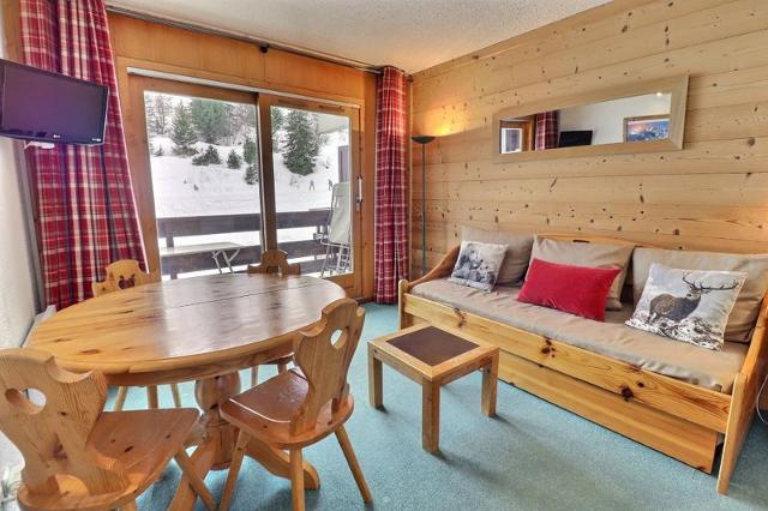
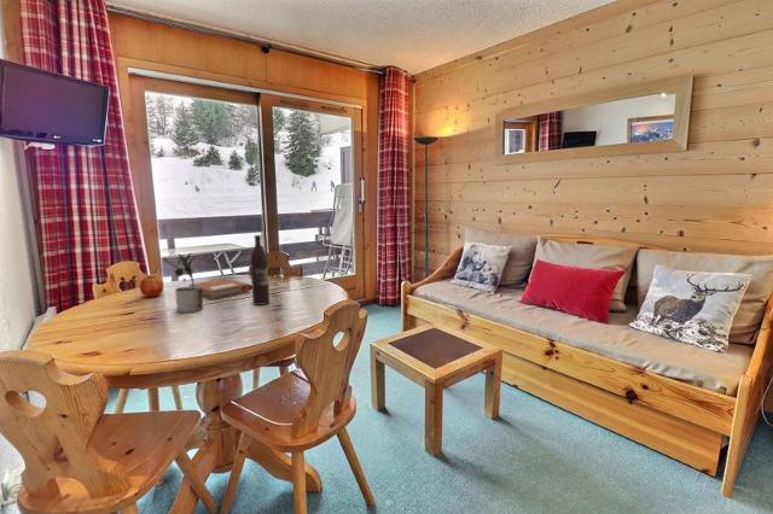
+ fruit (151, 285)
+ wine bottle (258, 269)
+ notebook (221, 287)
+ potted plant (184, 281)
